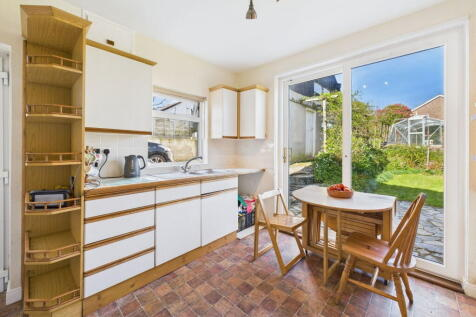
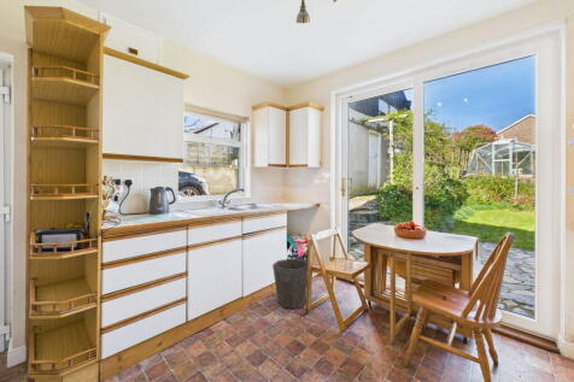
+ waste bin (292, 282)
